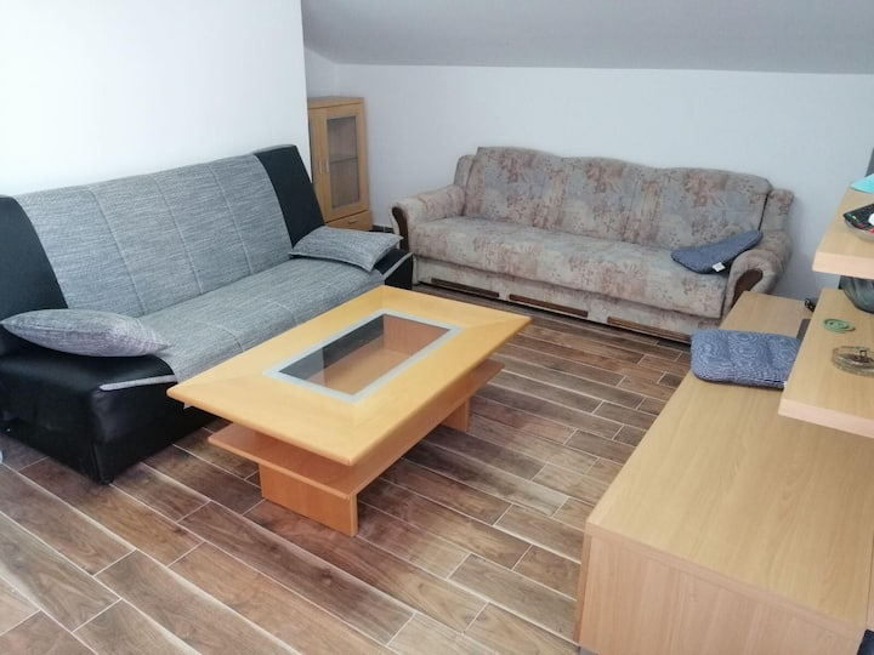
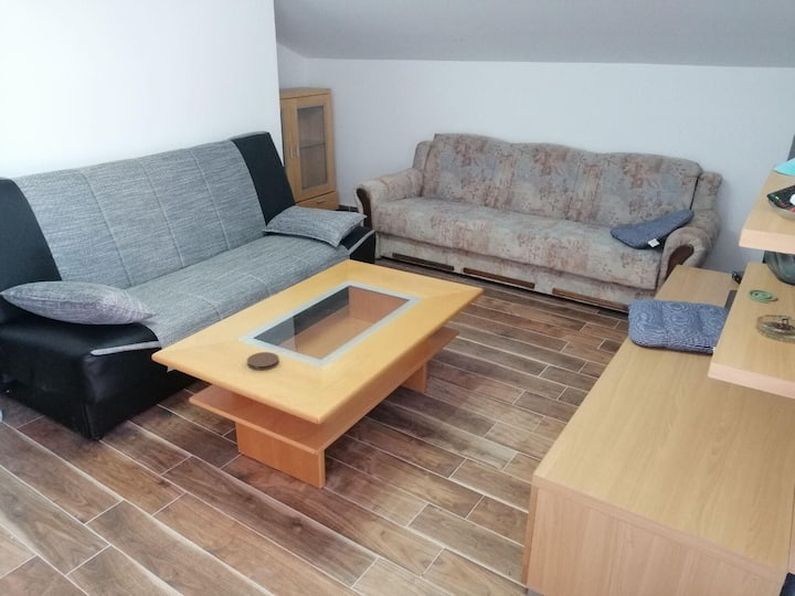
+ coaster (263, 361)
